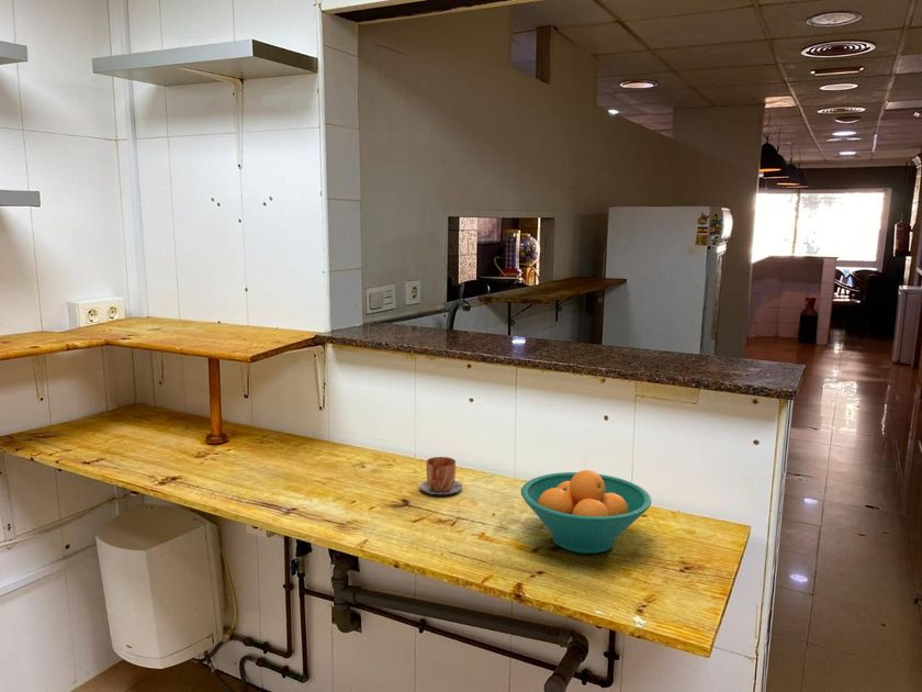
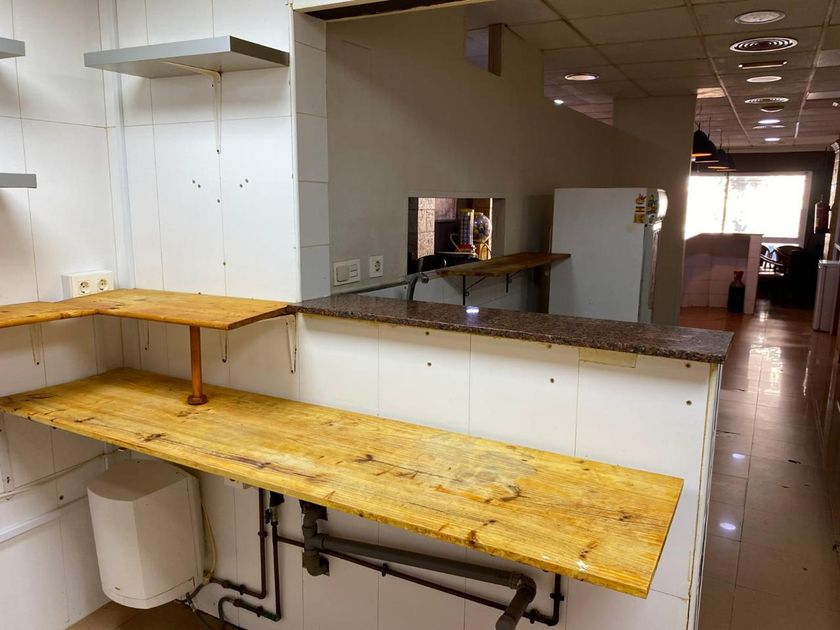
- mug (440, 476)
- fruit bowl (584, 506)
